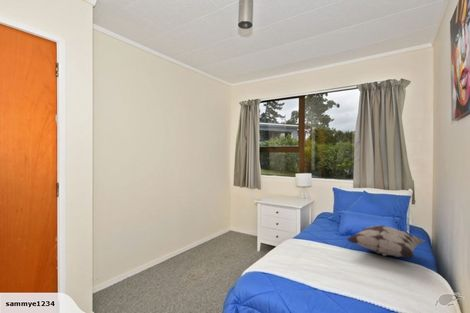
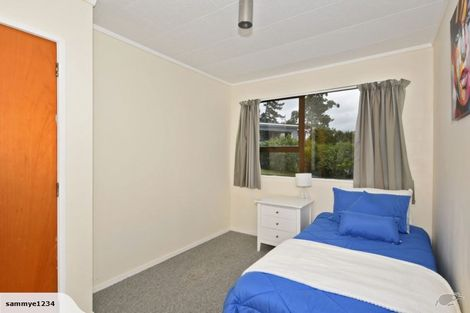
- decorative pillow (384, 239)
